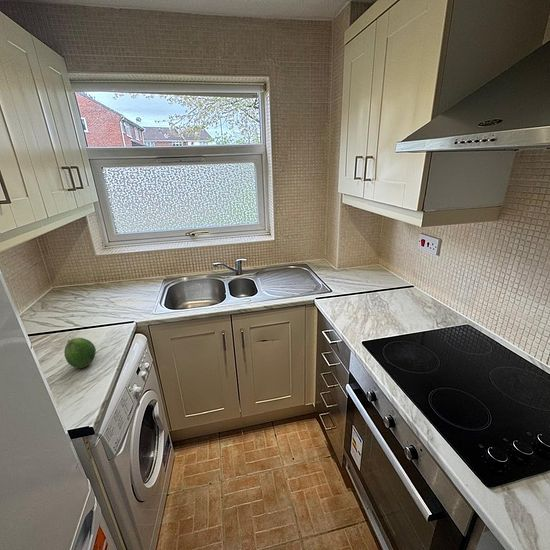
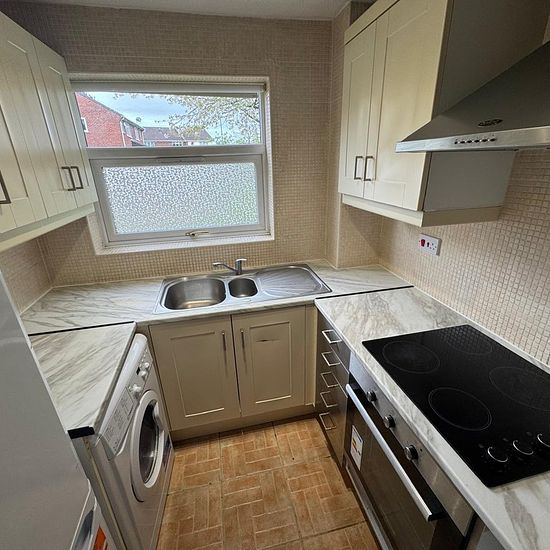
- fruit (80, 351)
